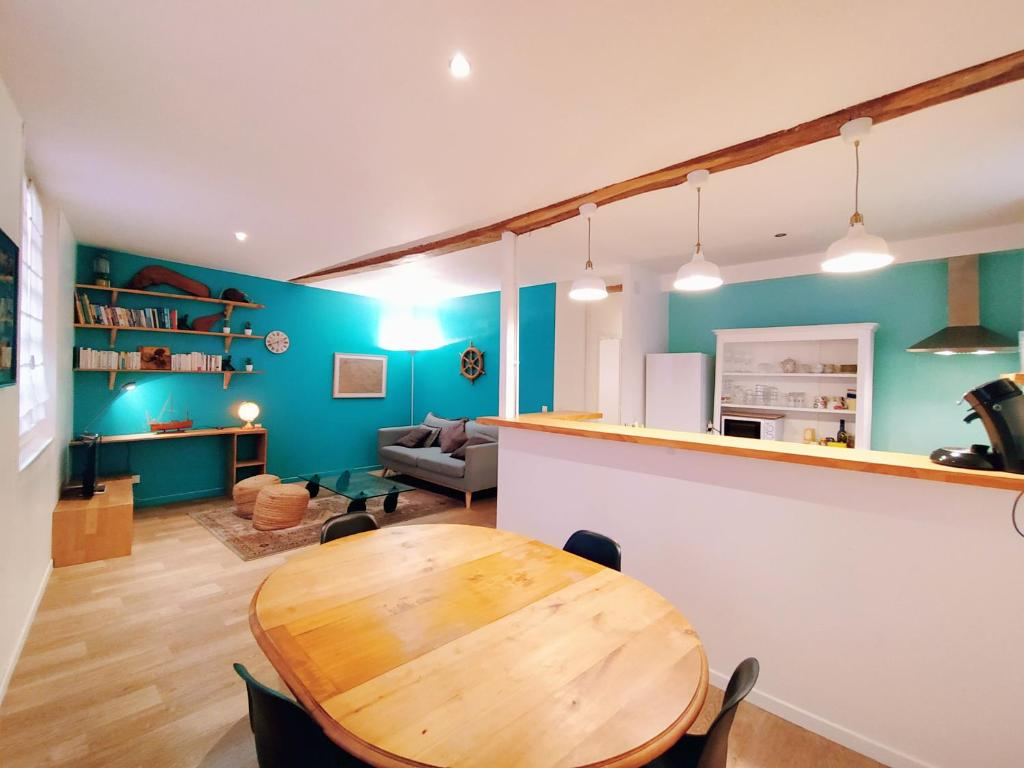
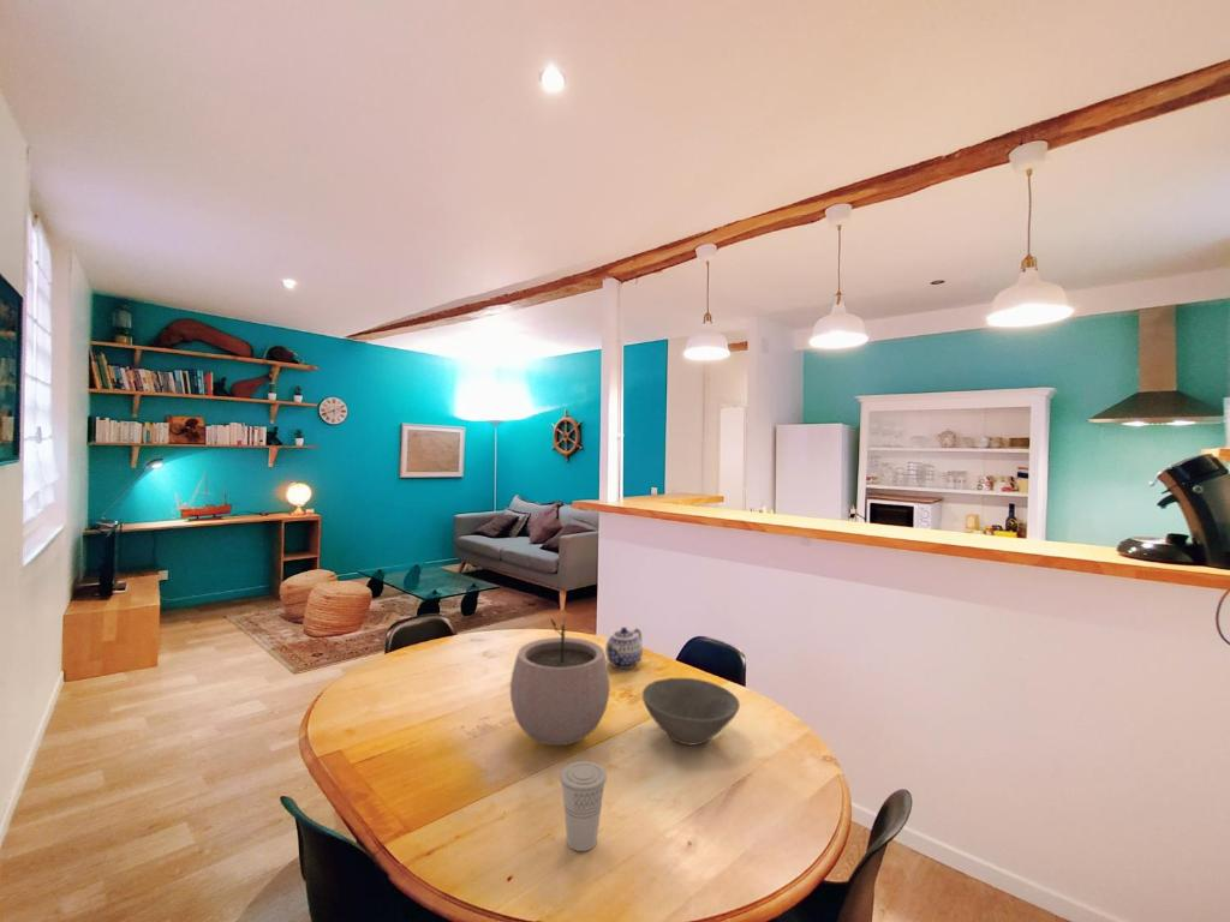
+ cup (583, 806)
+ teapot (623, 645)
+ plant pot (560, 675)
+ bowl (688, 716)
